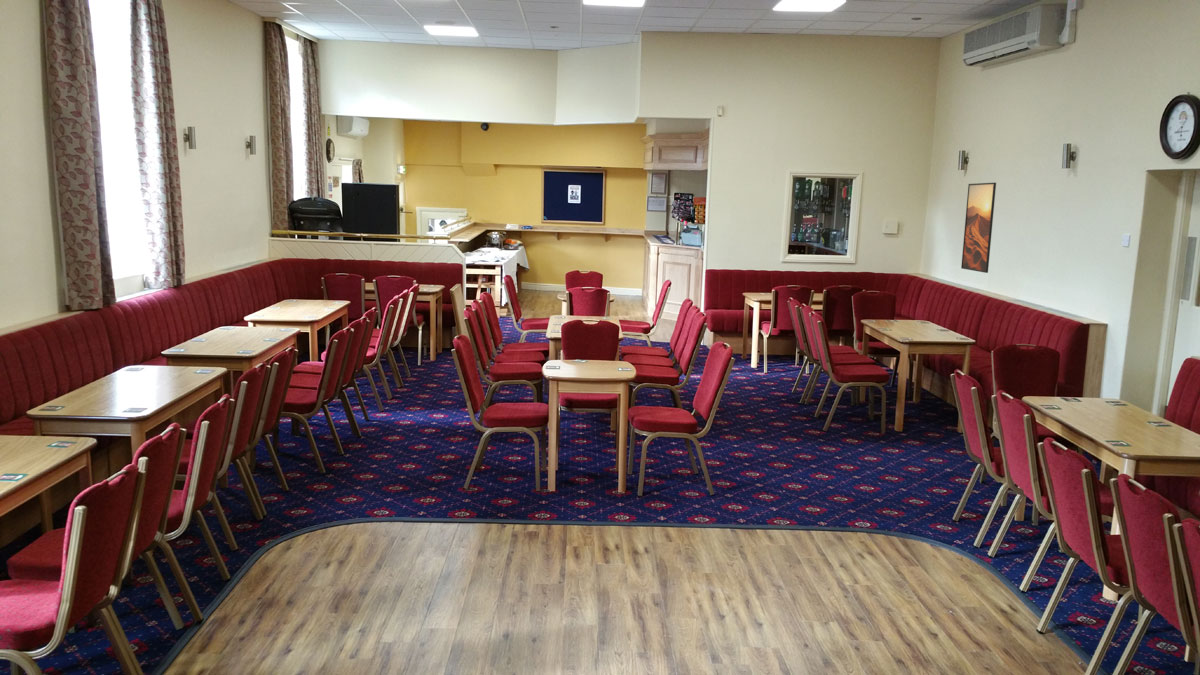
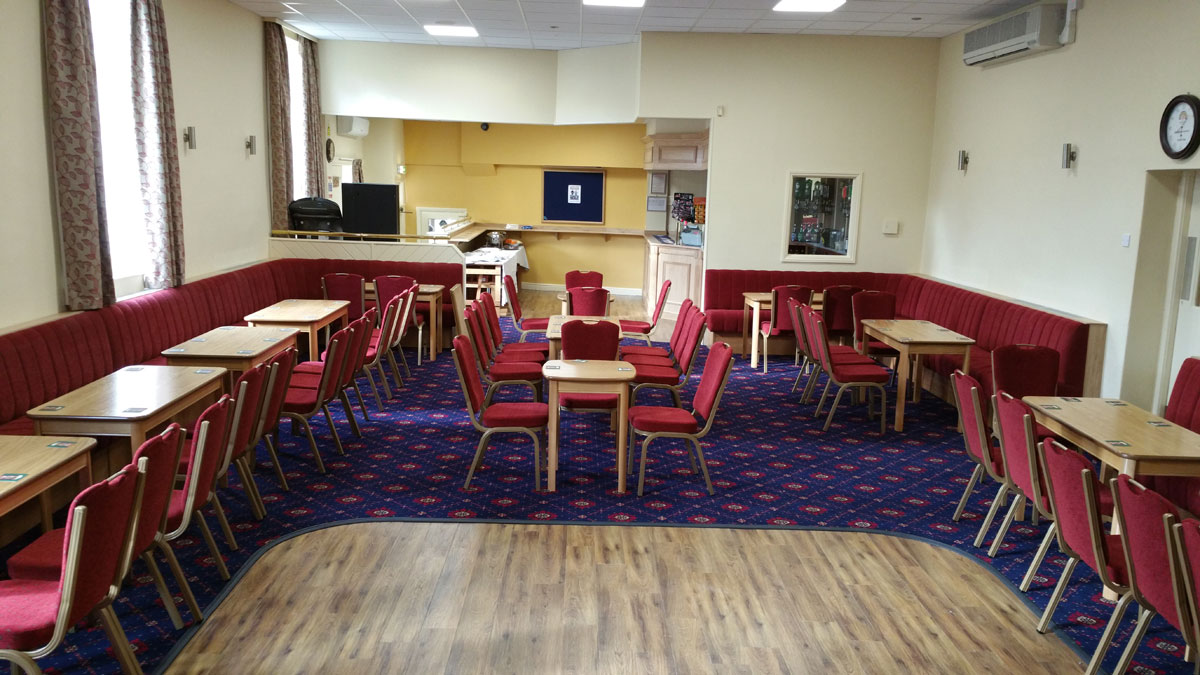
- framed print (977, 227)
